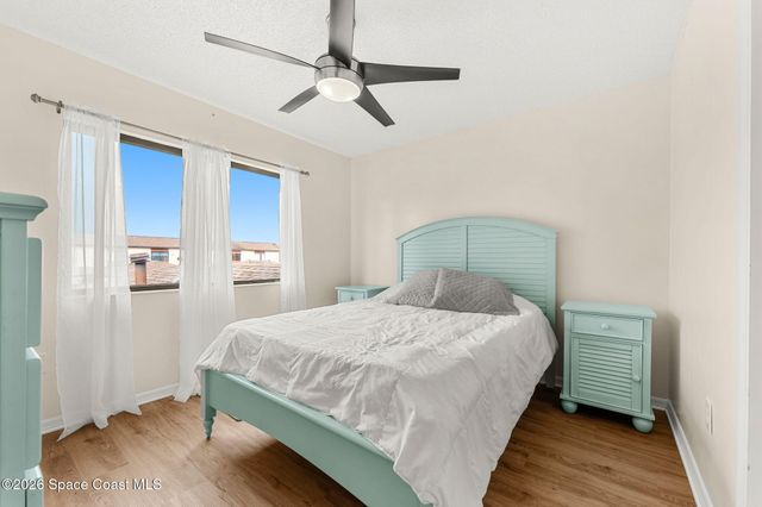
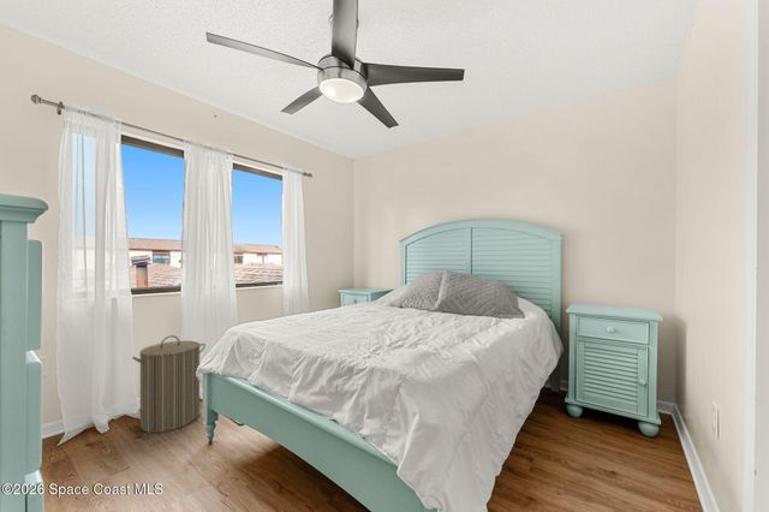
+ laundry hamper (171, 377)
